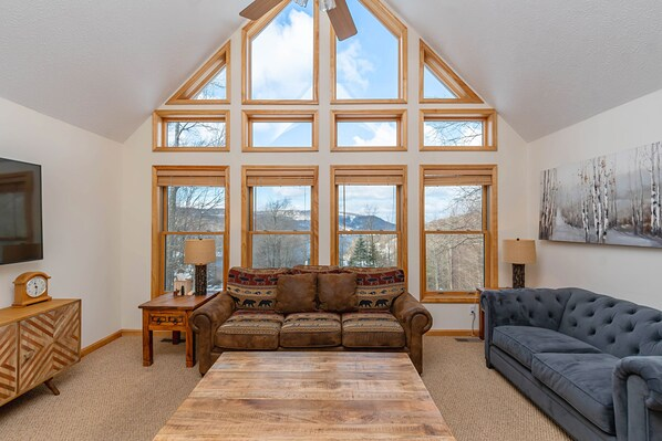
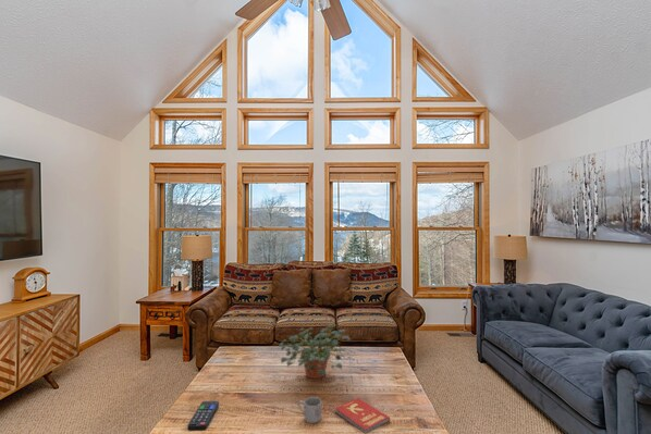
+ mug (309, 409)
+ potted plant (318, 355)
+ remote control (204, 414)
+ book (361, 414)
